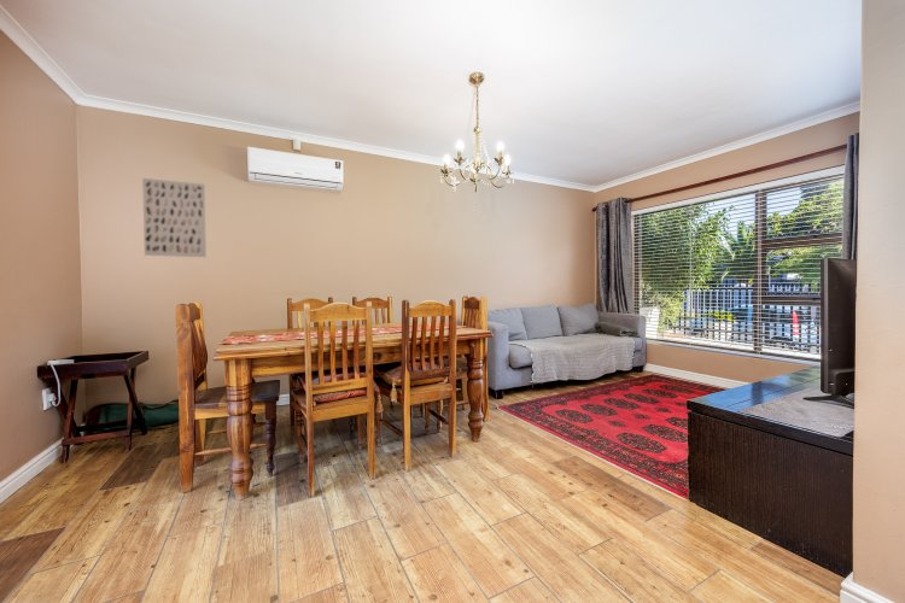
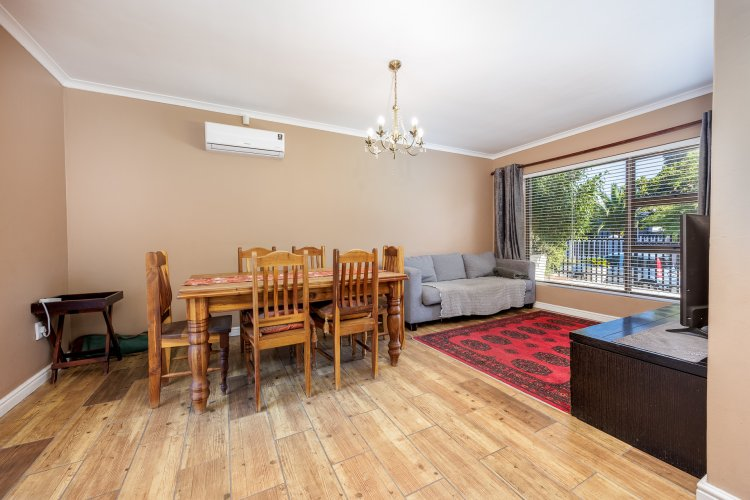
- wall art (175, 218)
